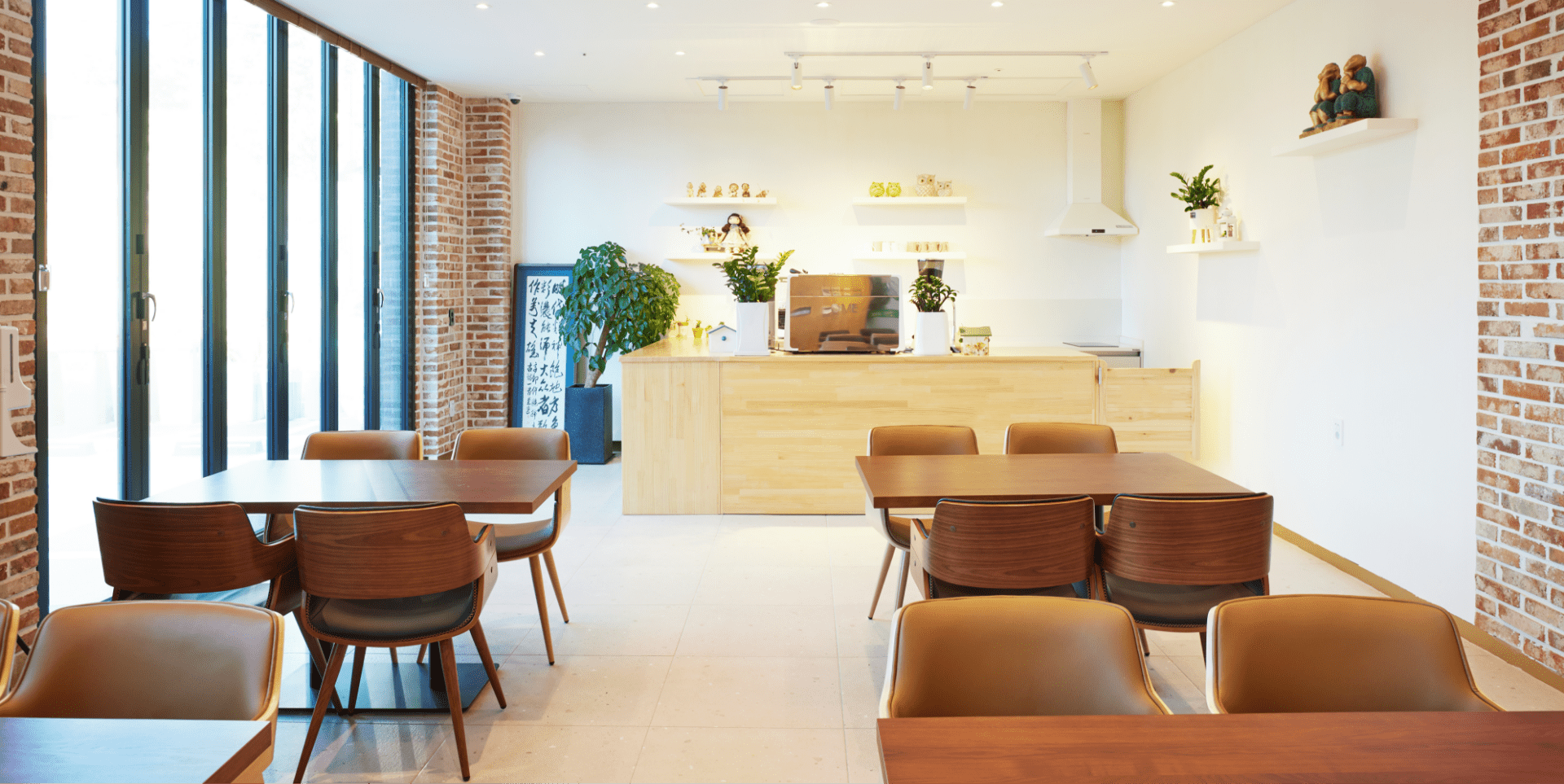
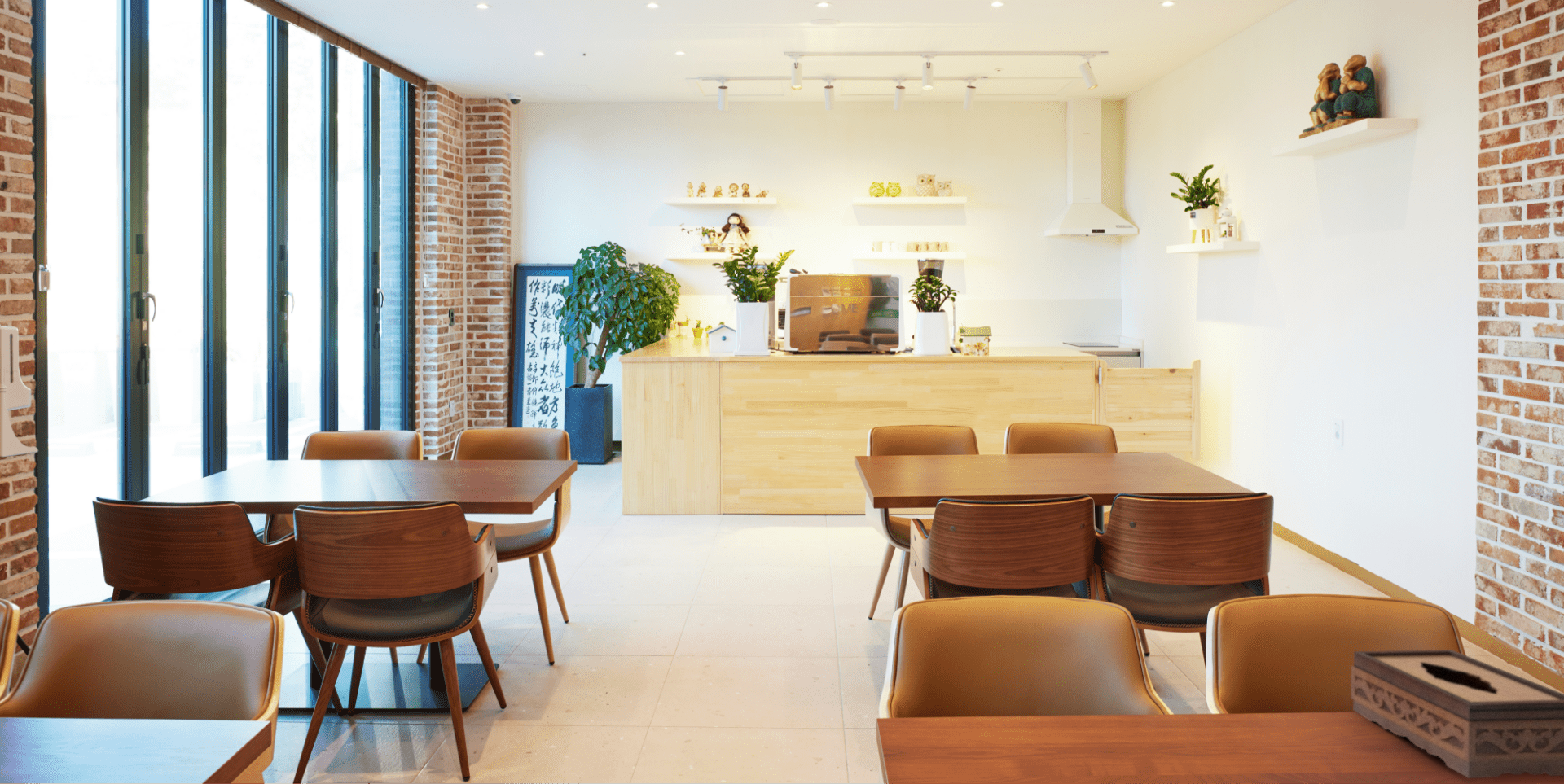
+ tissue box (1458, 708)
